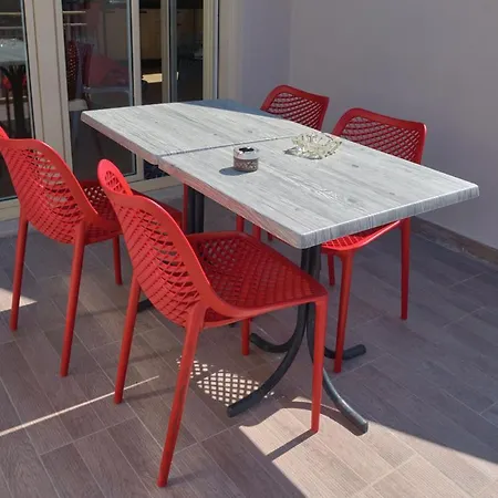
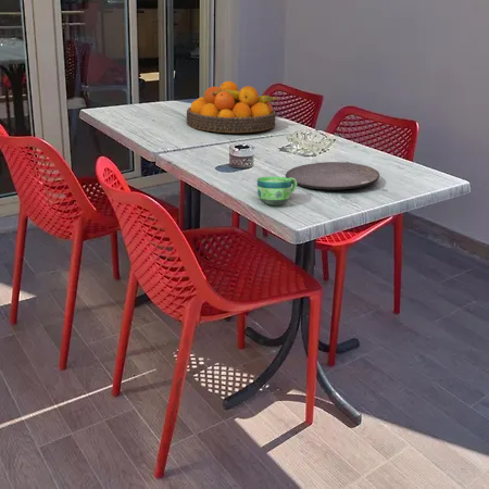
+ cup (277, 189)
+ fruit bowl (230, 104)
+ plate (331, 174)
